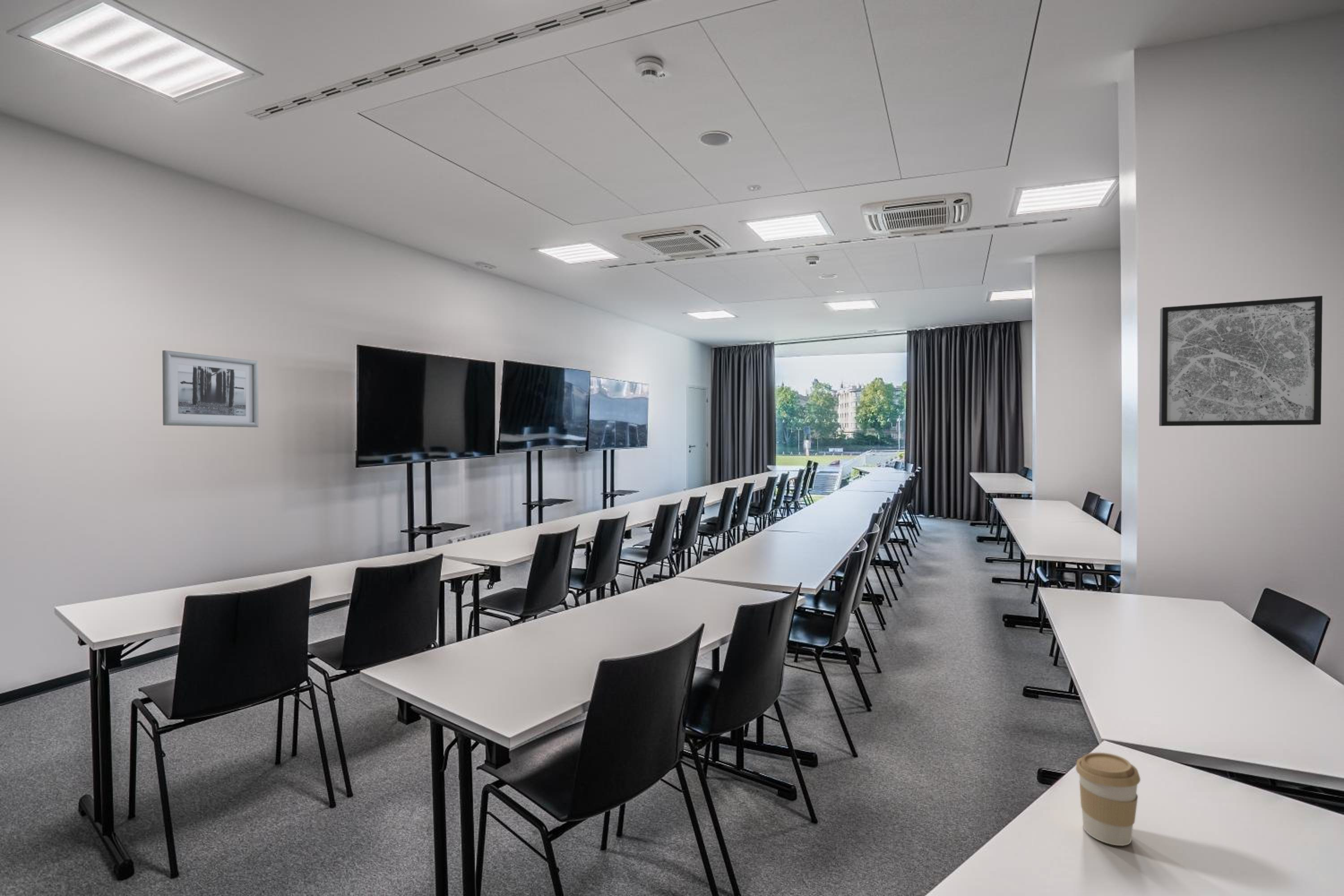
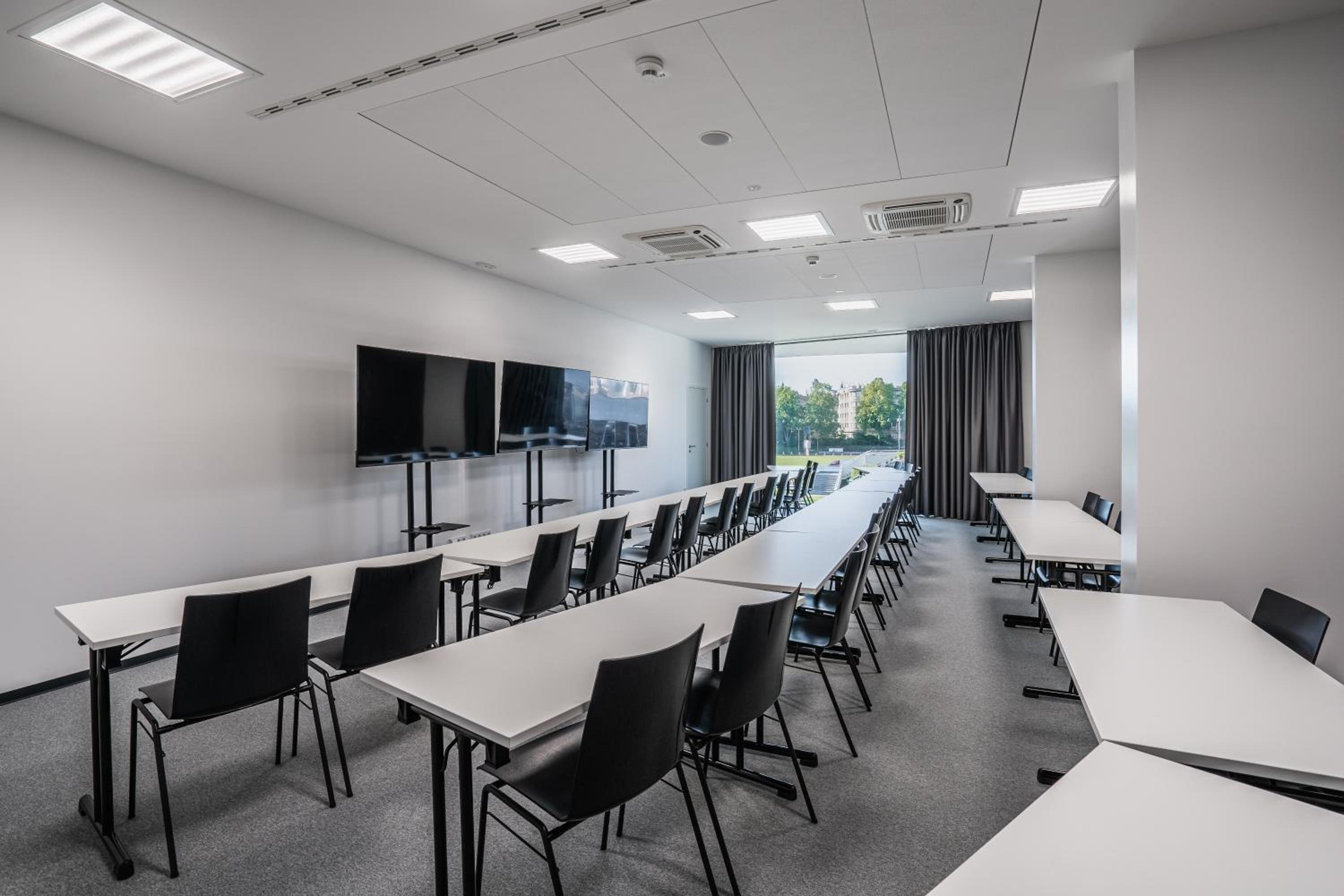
- wall art (213, 391)
- coffee cup (1107, 796)
- wall art (1236, 364)
